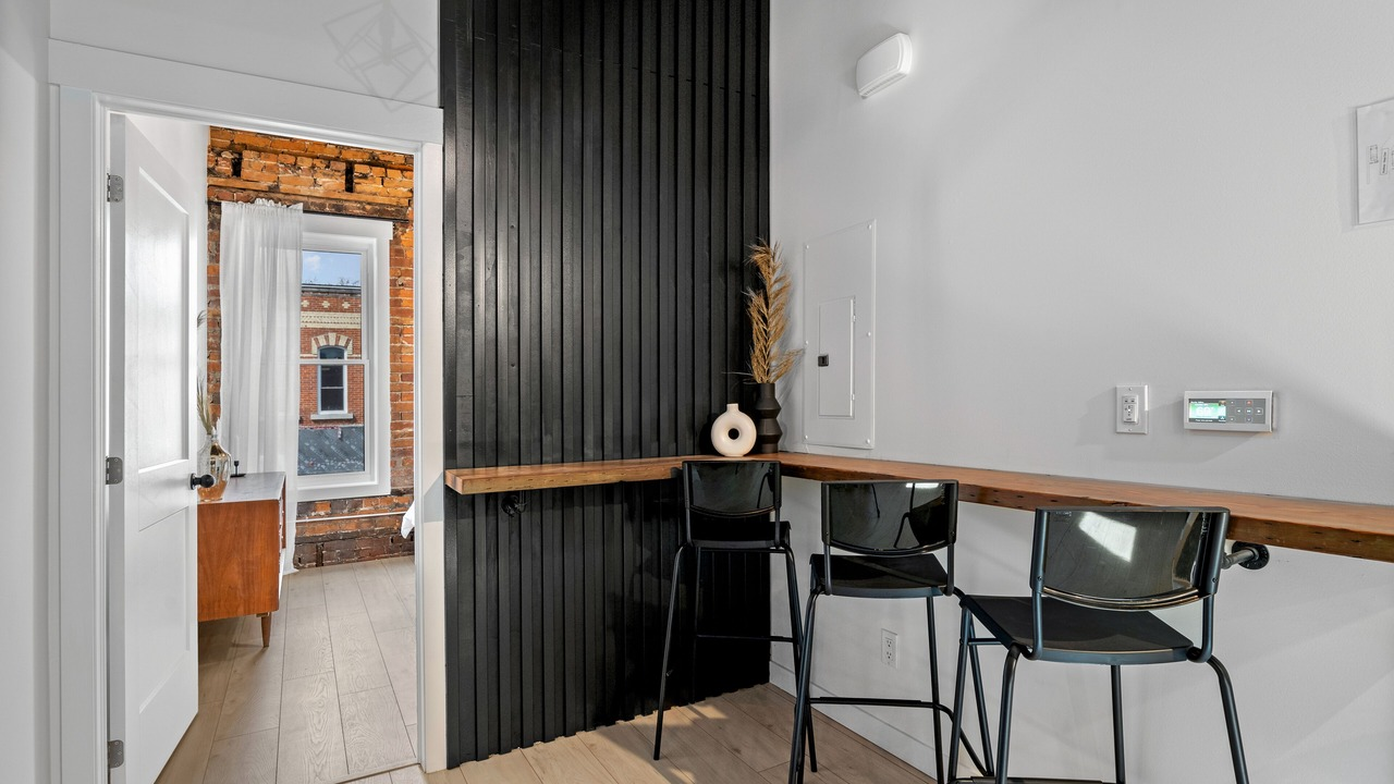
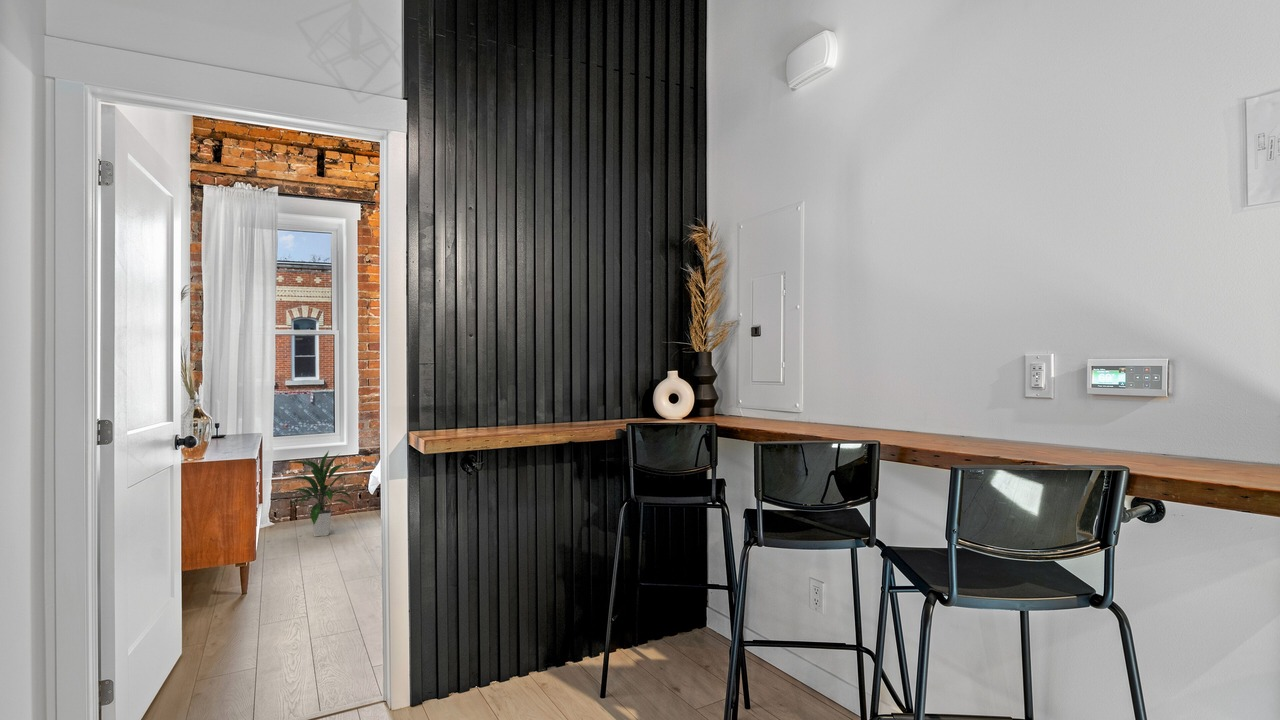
+ indoor plant (321, 492)
